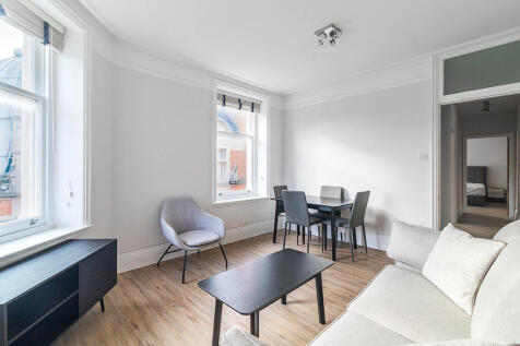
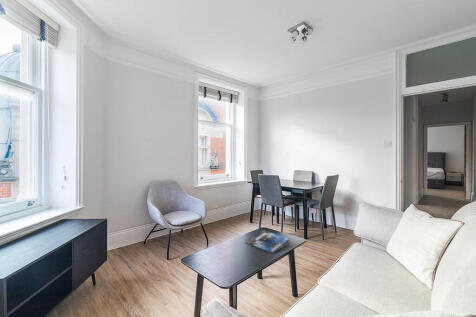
+ magazine (267, 240)
